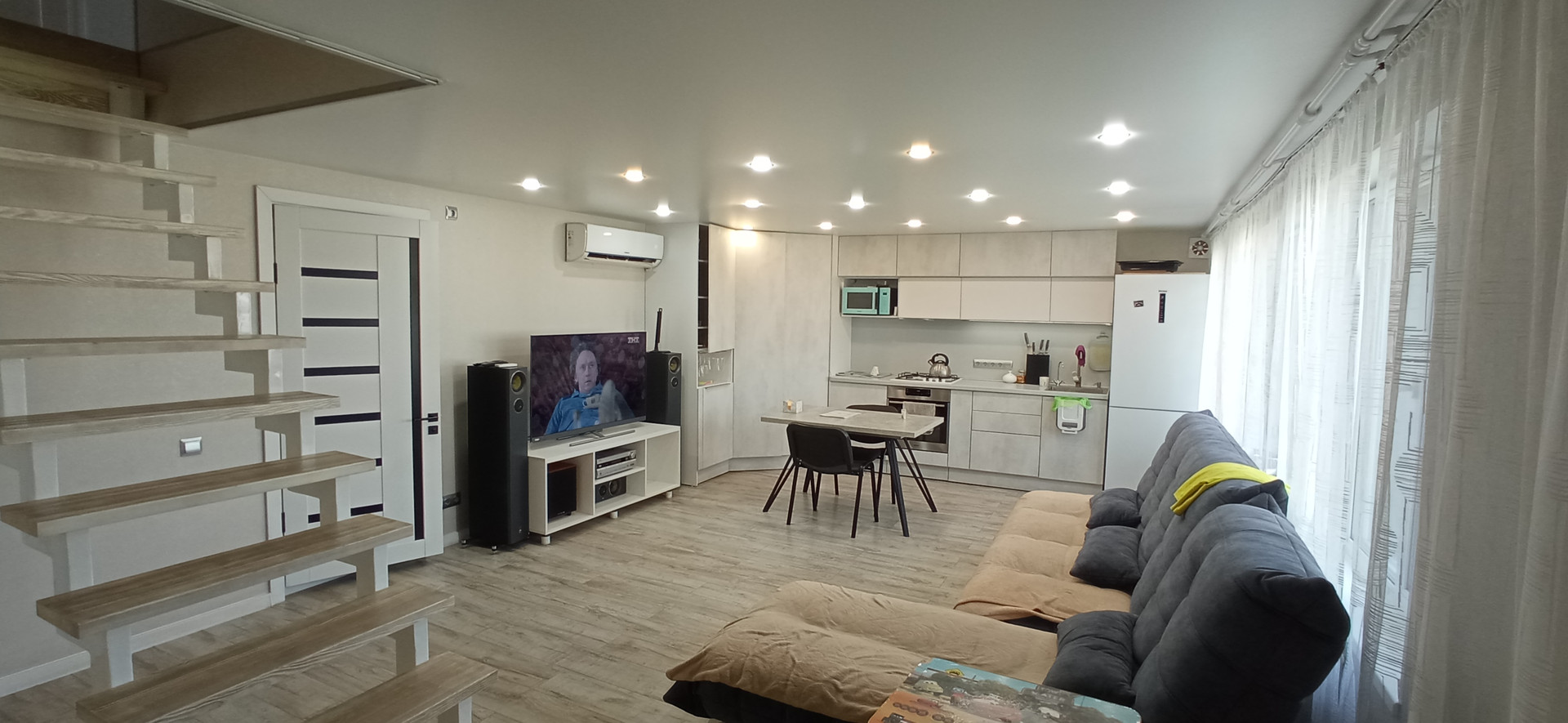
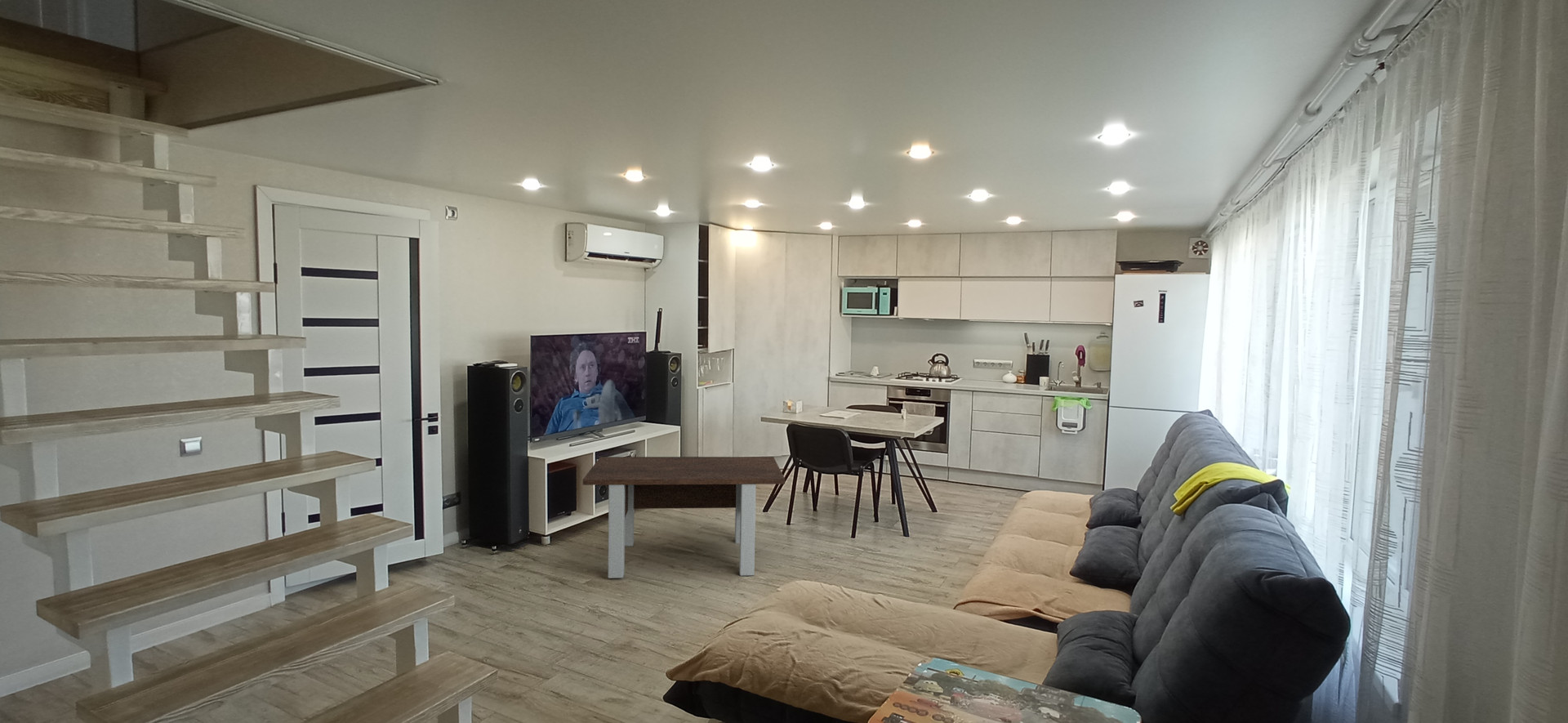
+ coffee table (686, 507)
